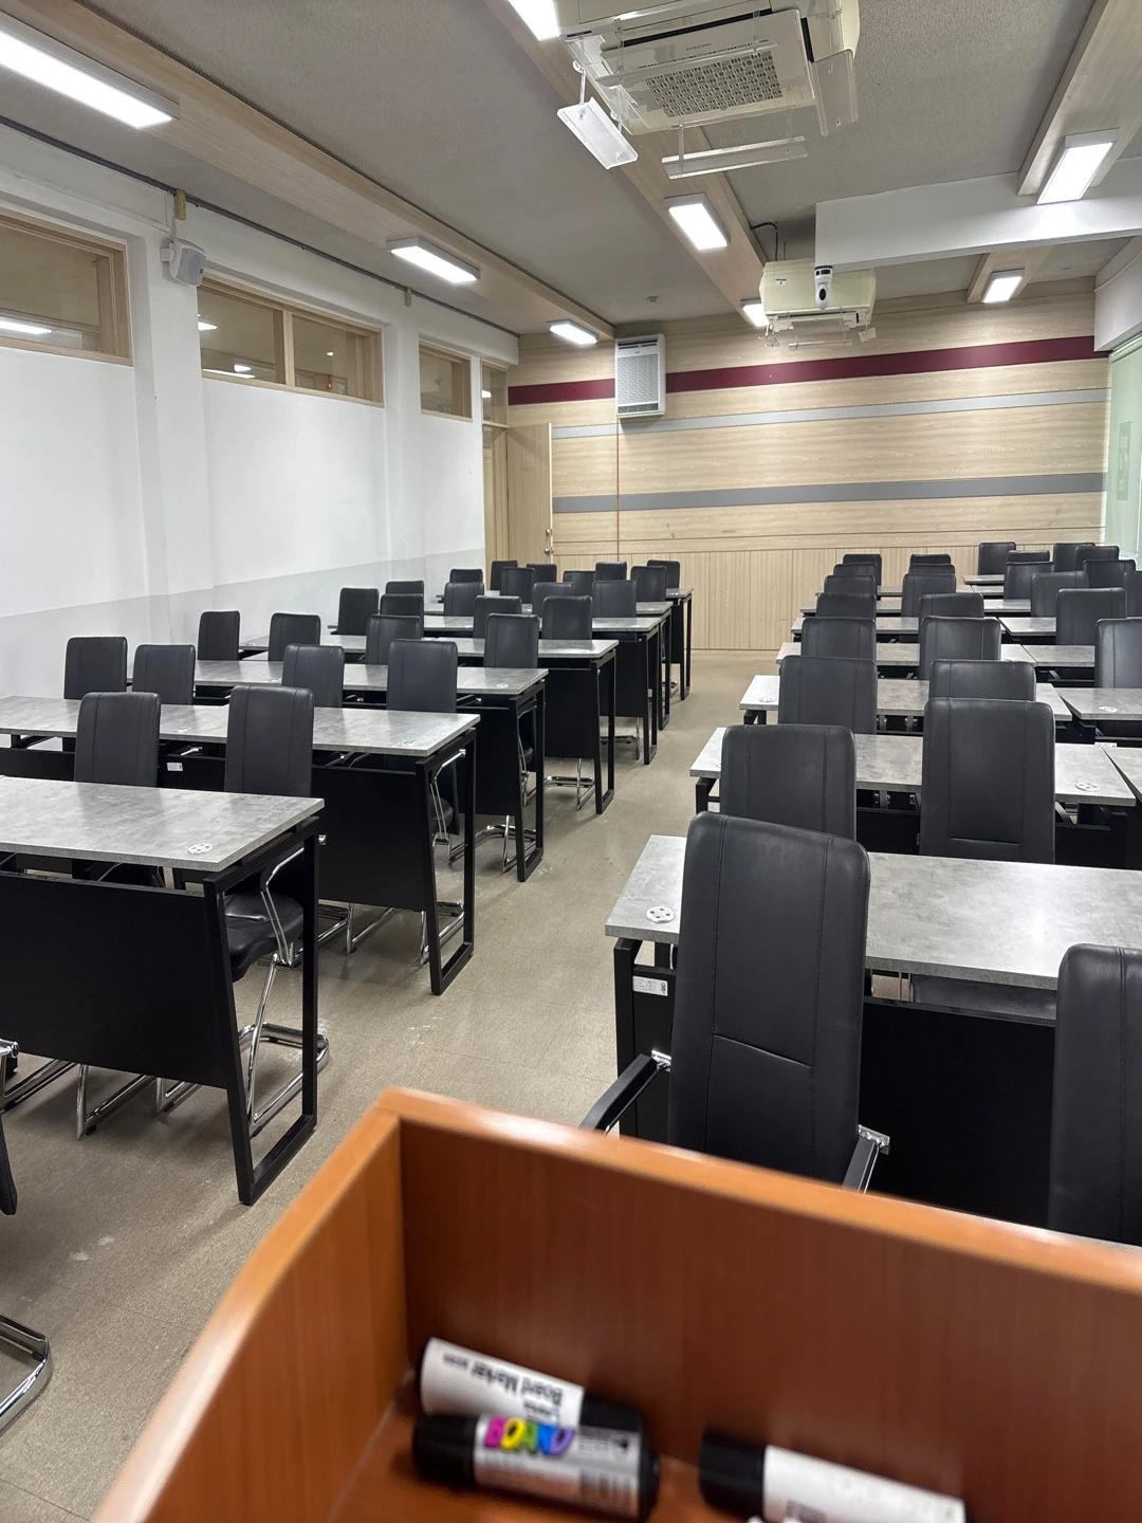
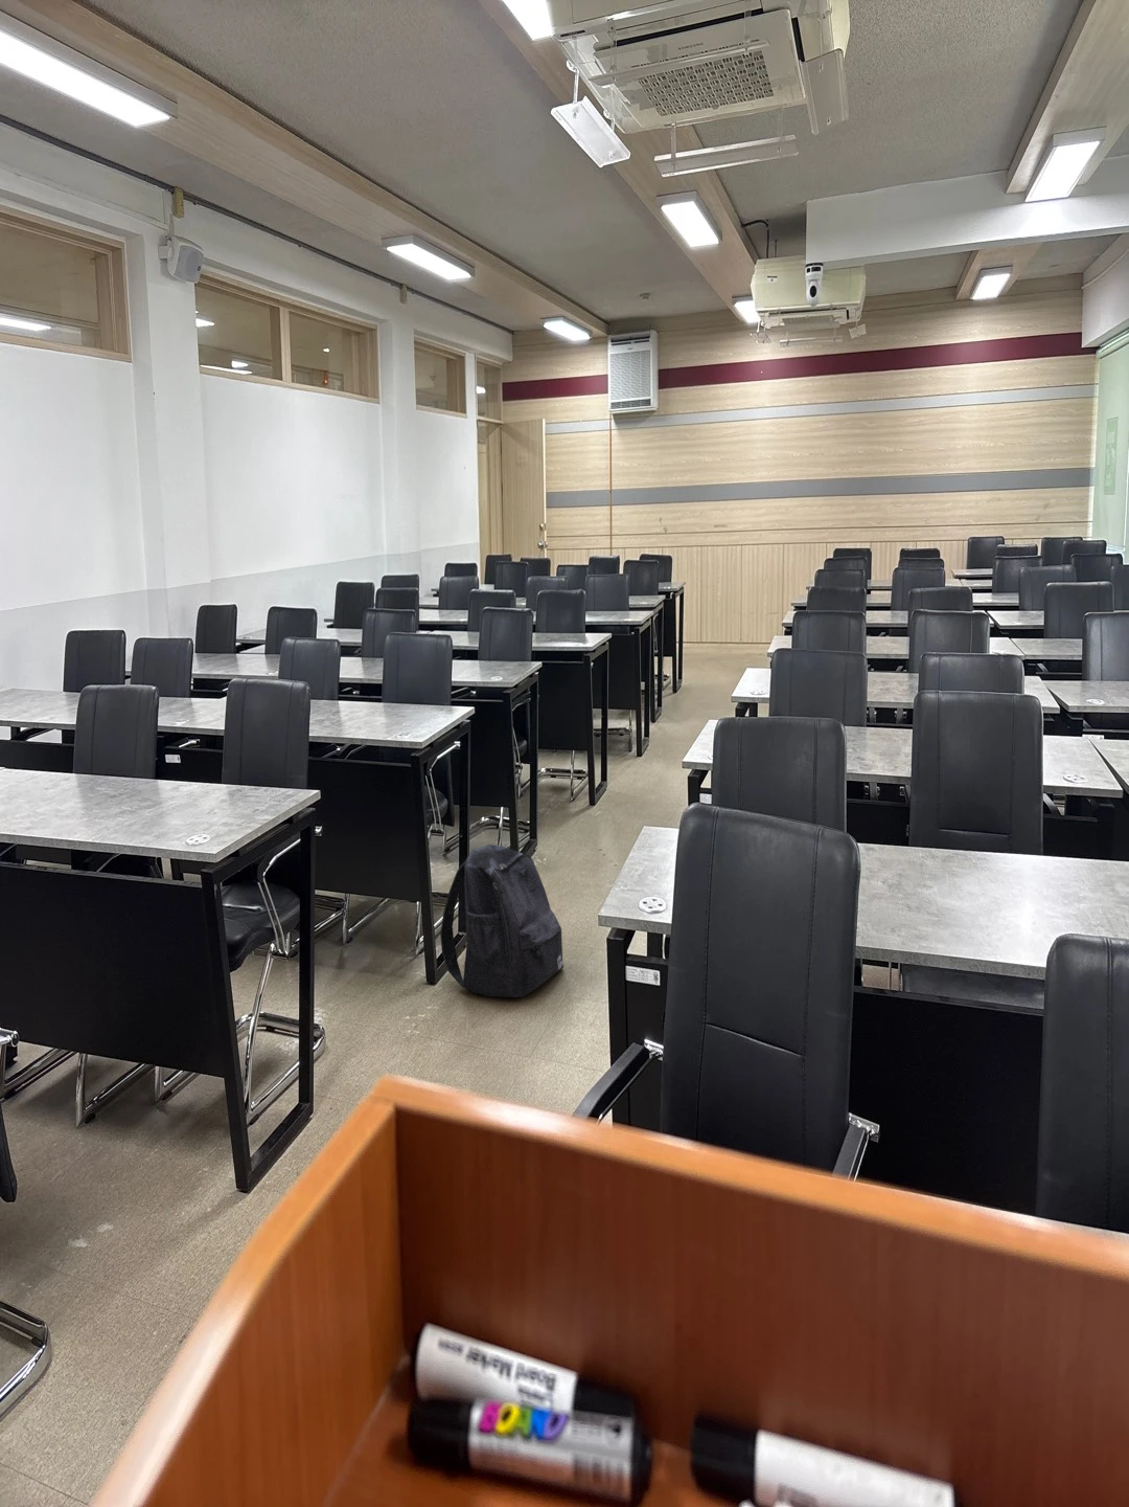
+ backpack (504, 914)
